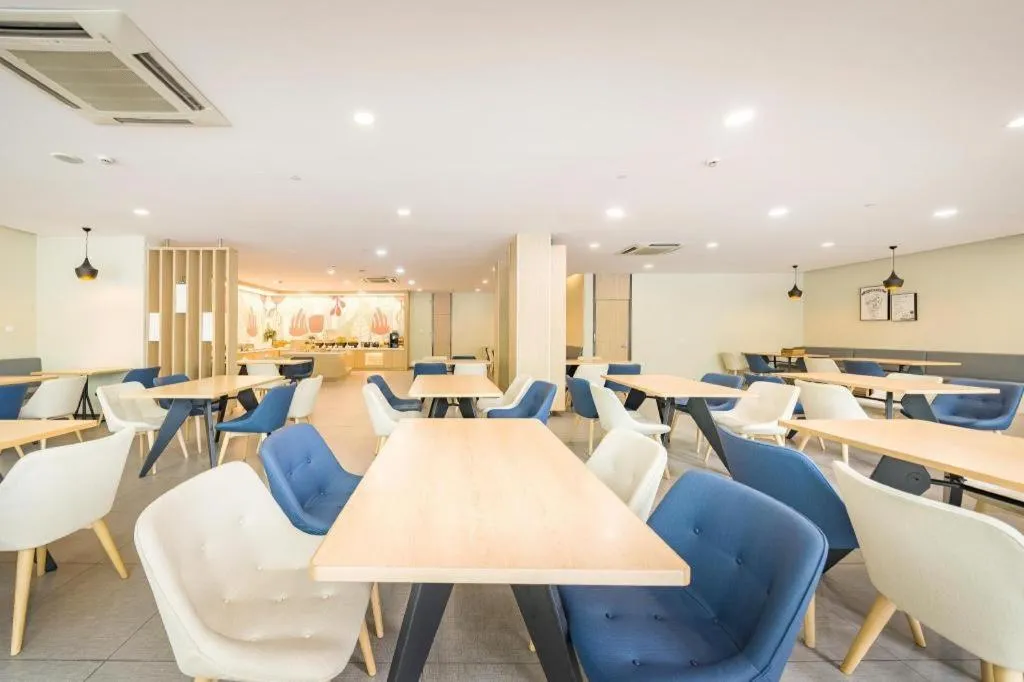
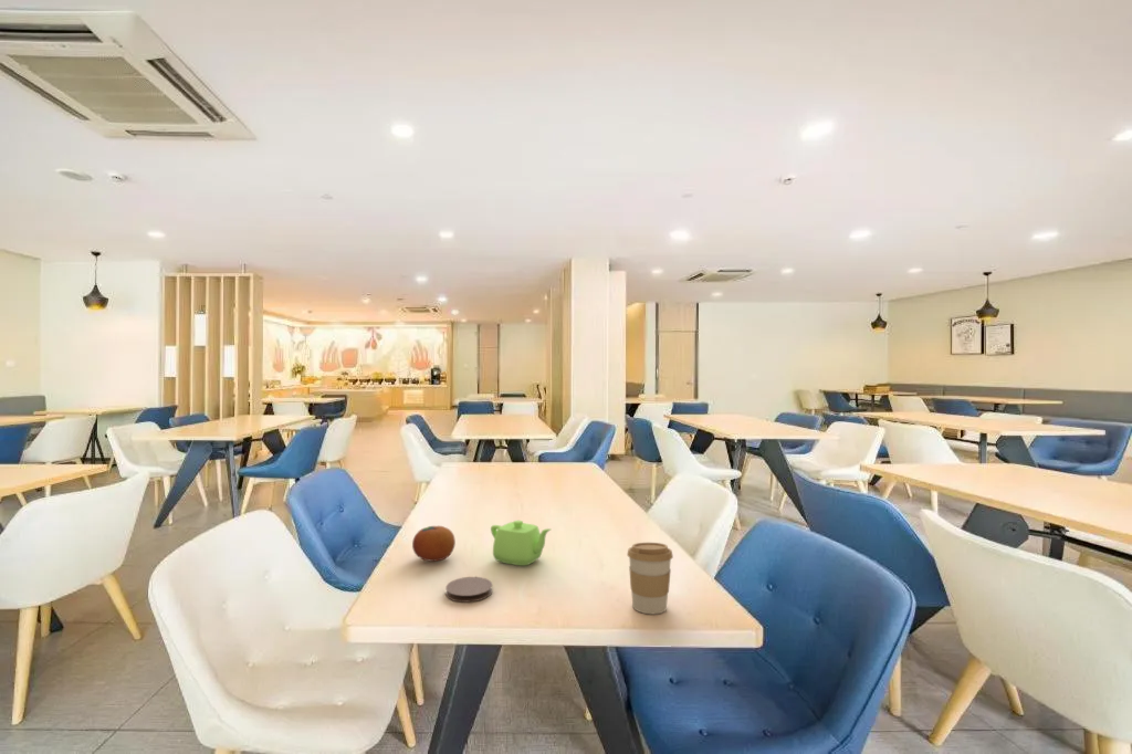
+ coaster (469, 588)
+ teapot (520, 541)
+ coffee cup (649, 575)
+ fruit (433, 543)
